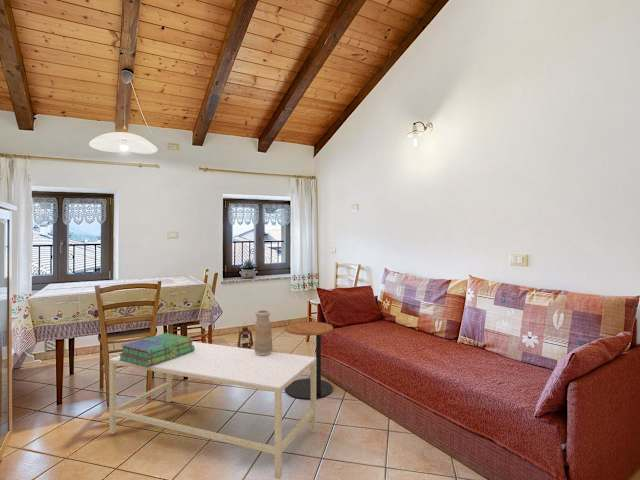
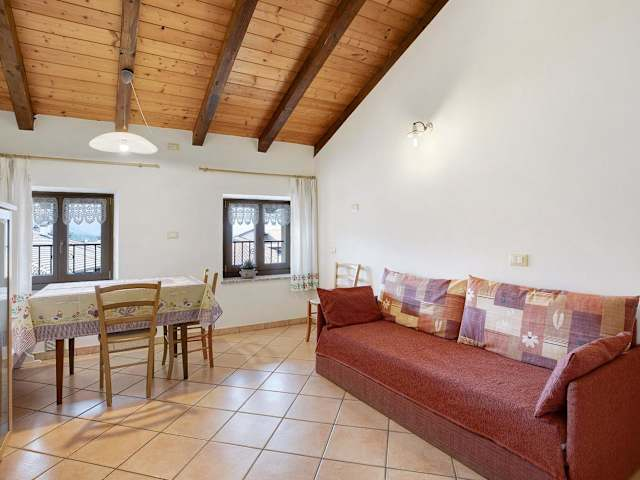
- stack of books (158, 348)
- lantern (245, 337)
- coffee table (214, 381)
- vase (263, 332)
- side table (316, 357)
